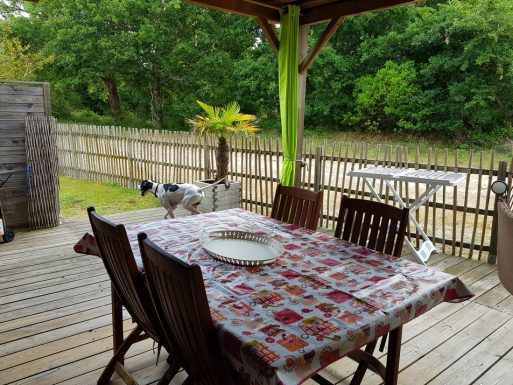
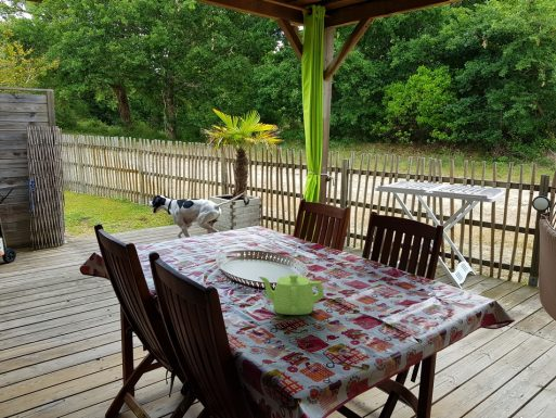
+ teapot (293, 291)
